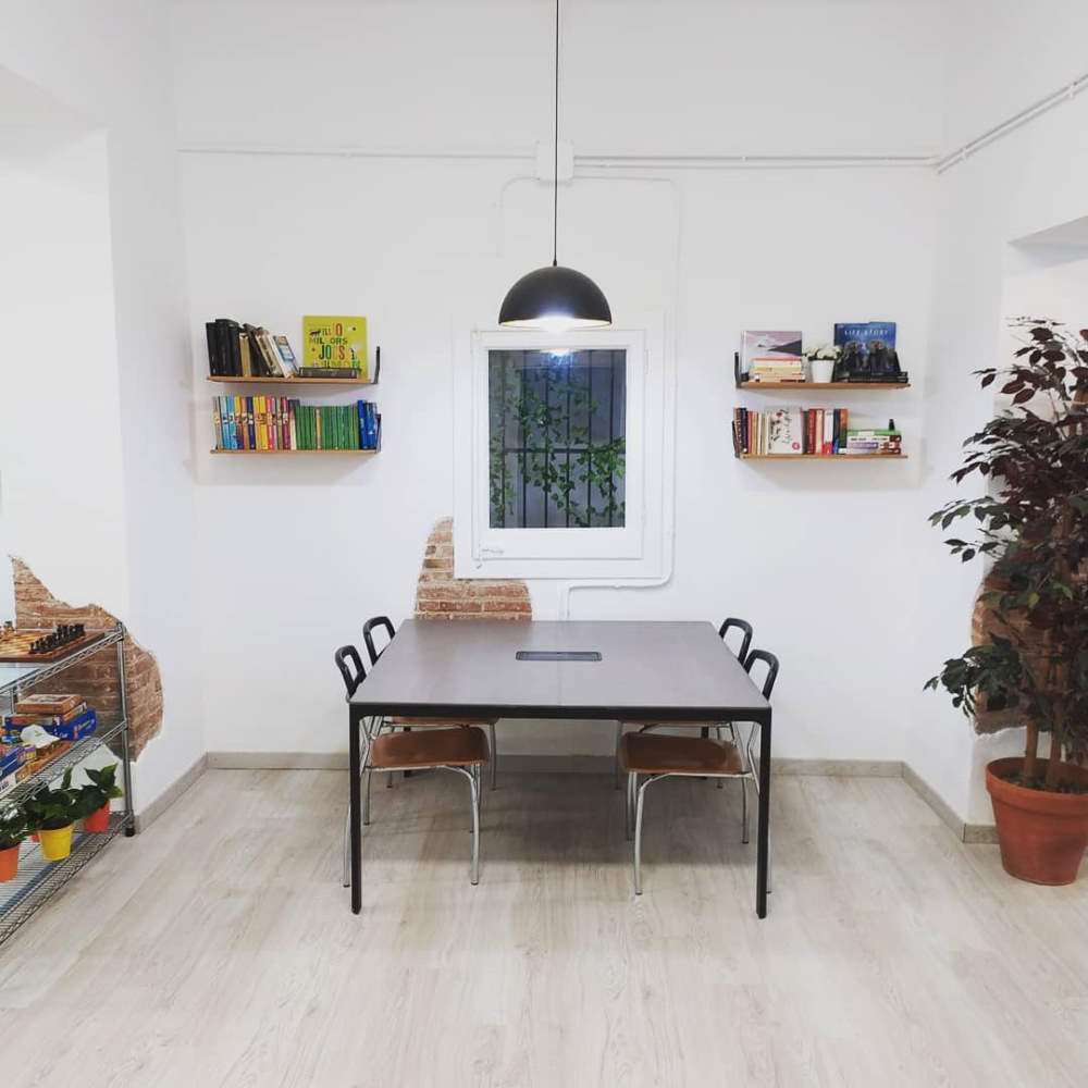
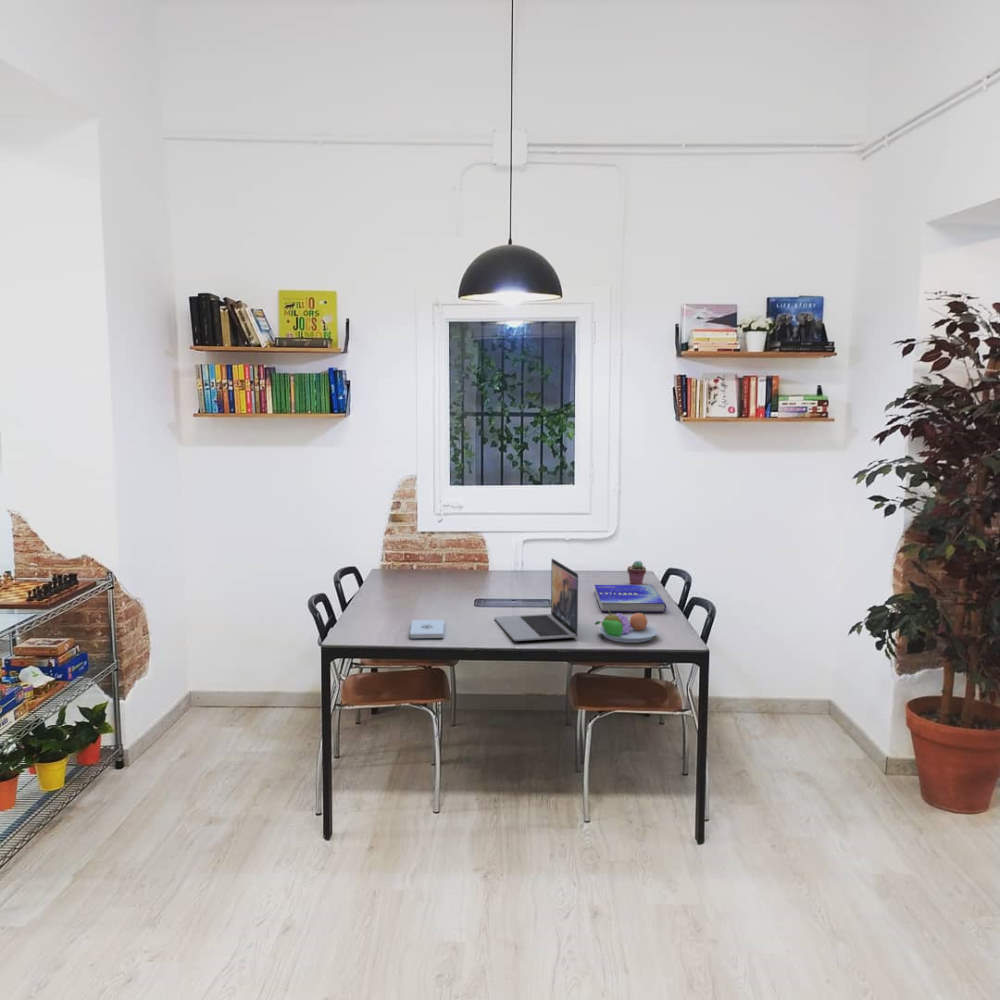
+ notepad (427, 628)
+ book (628, 597)
+ laptop (551, 598)
+ potted succulent (636, 572)
+ fruit bowl (625, 624)
